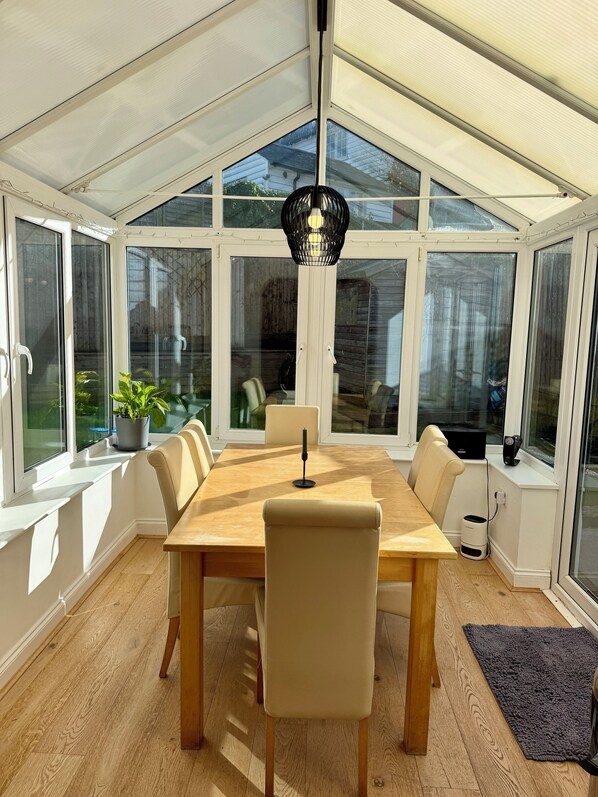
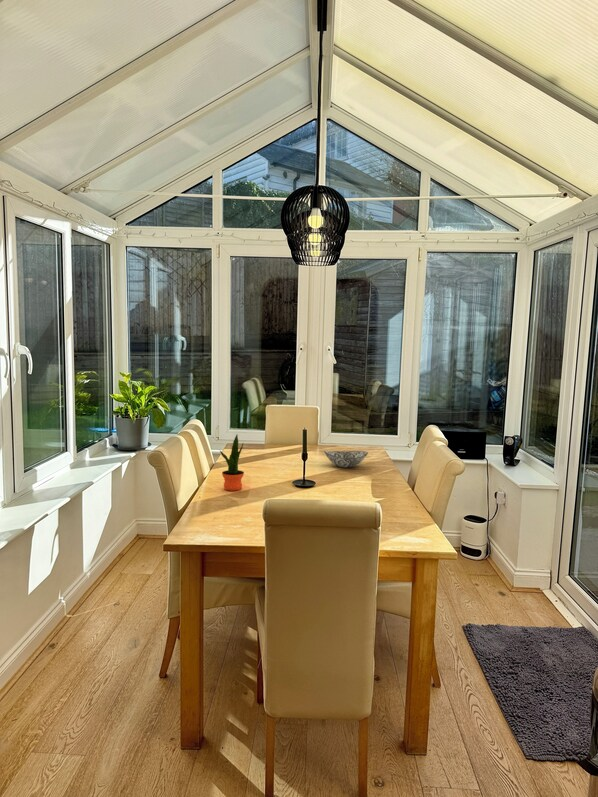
+ decorative bowl (345, 458)
+ potted plant (232, 461)
